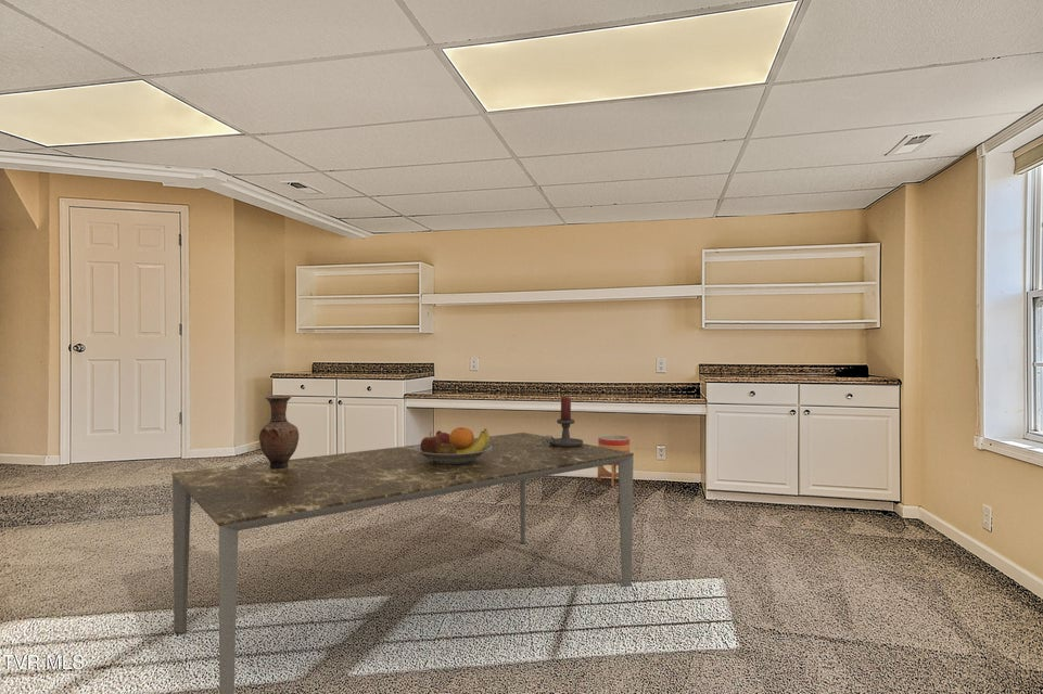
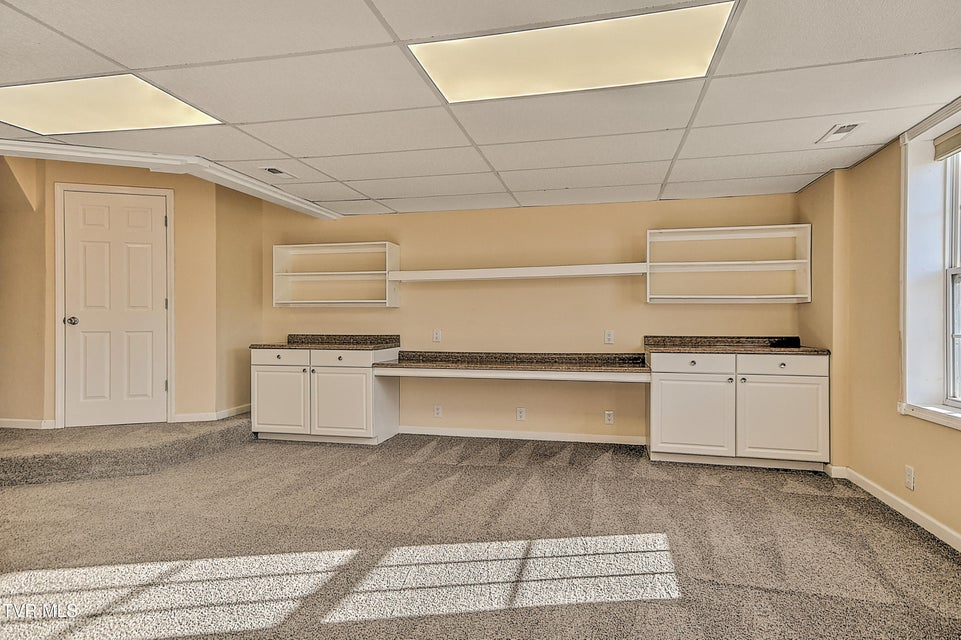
- dining table (414, 499)
- vase (279, 430)
- planter (615, 463)
- fruit bowl (453, 442)
- candle holder (561, 420)
